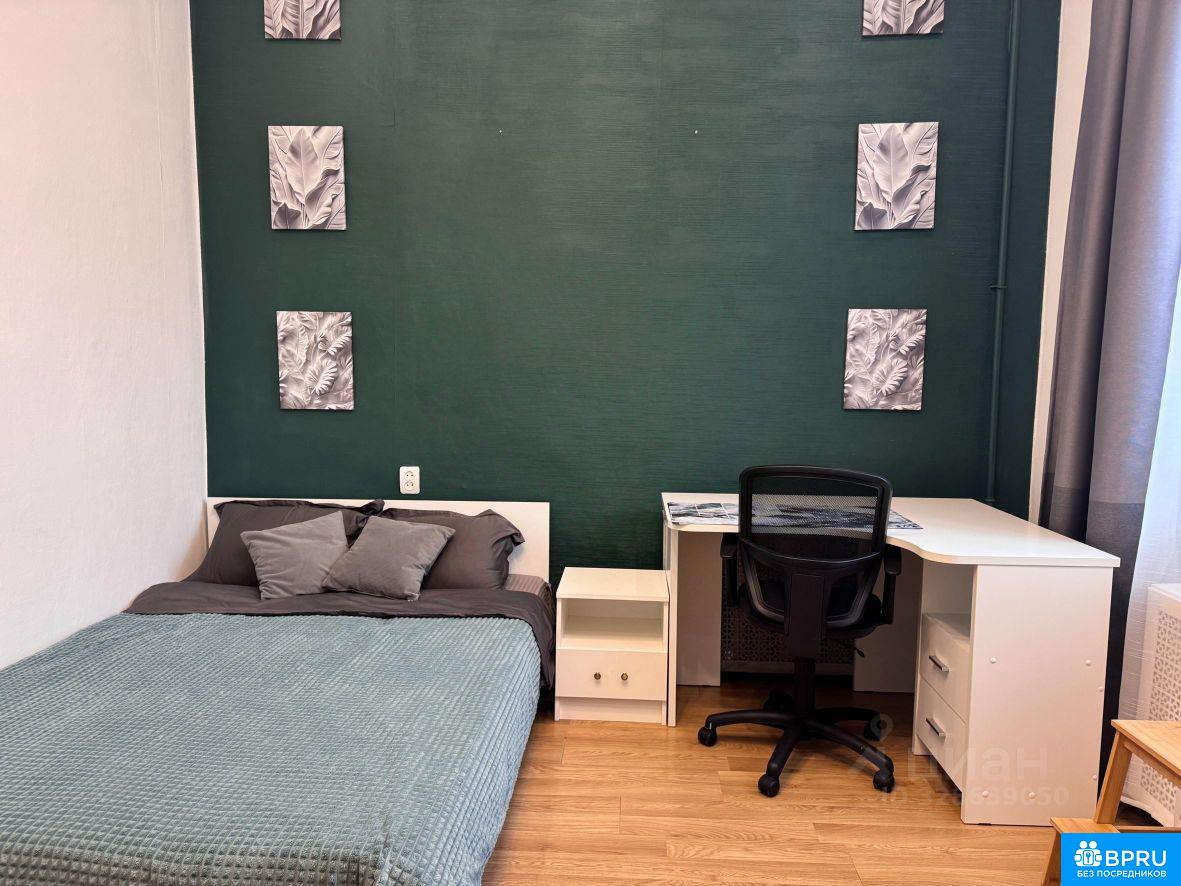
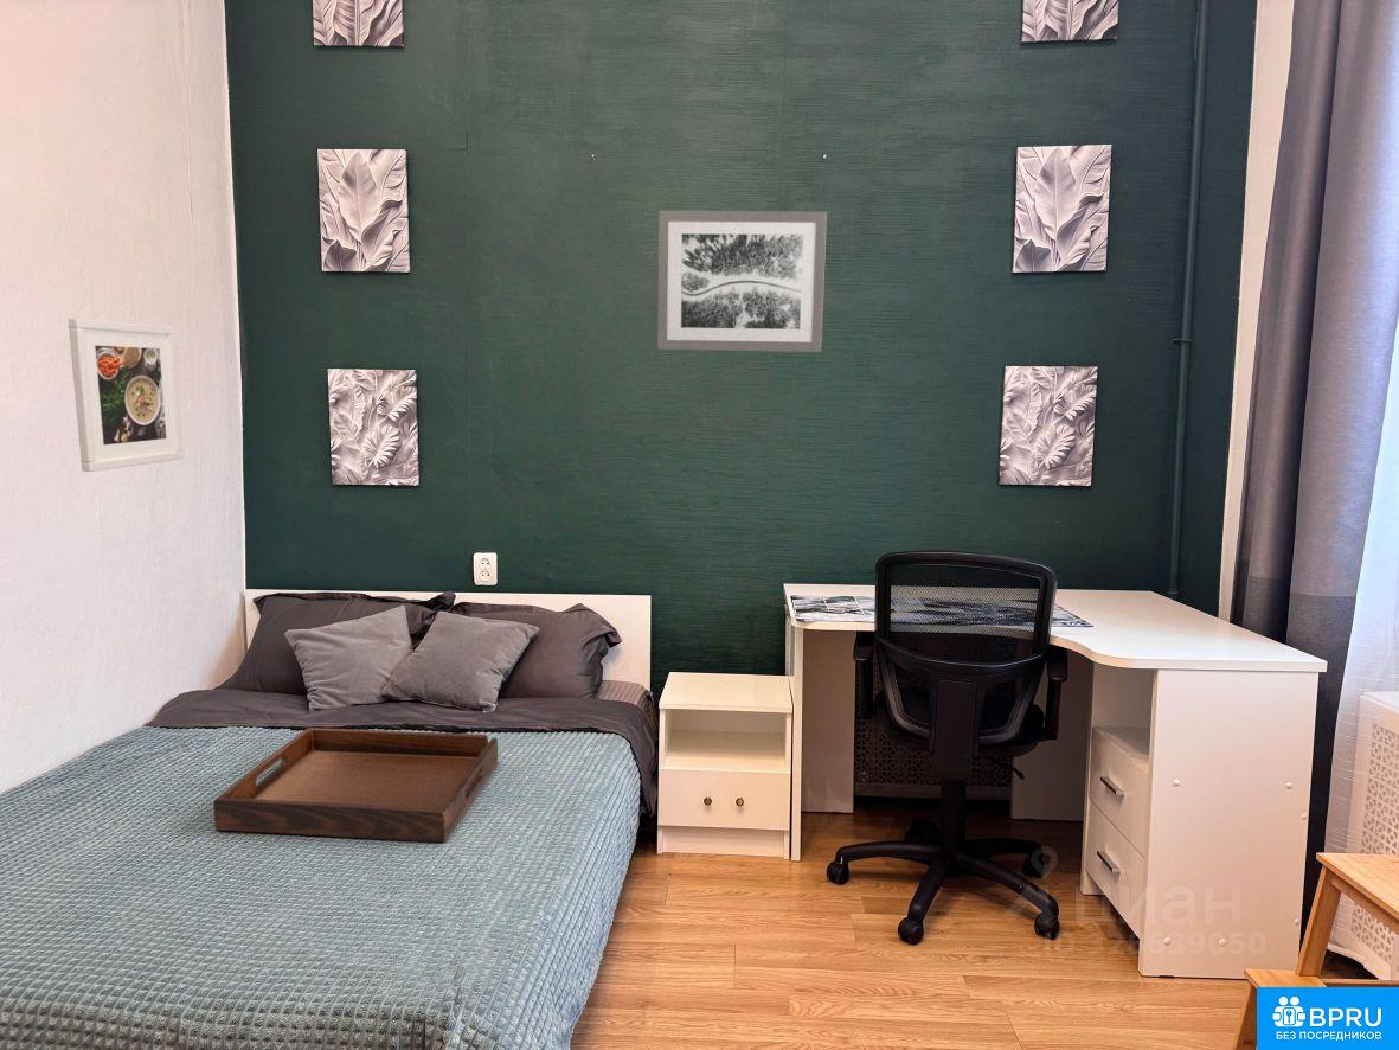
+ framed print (130, 395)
+ wall art (740, 282)
+ serving tray (370, 779)
